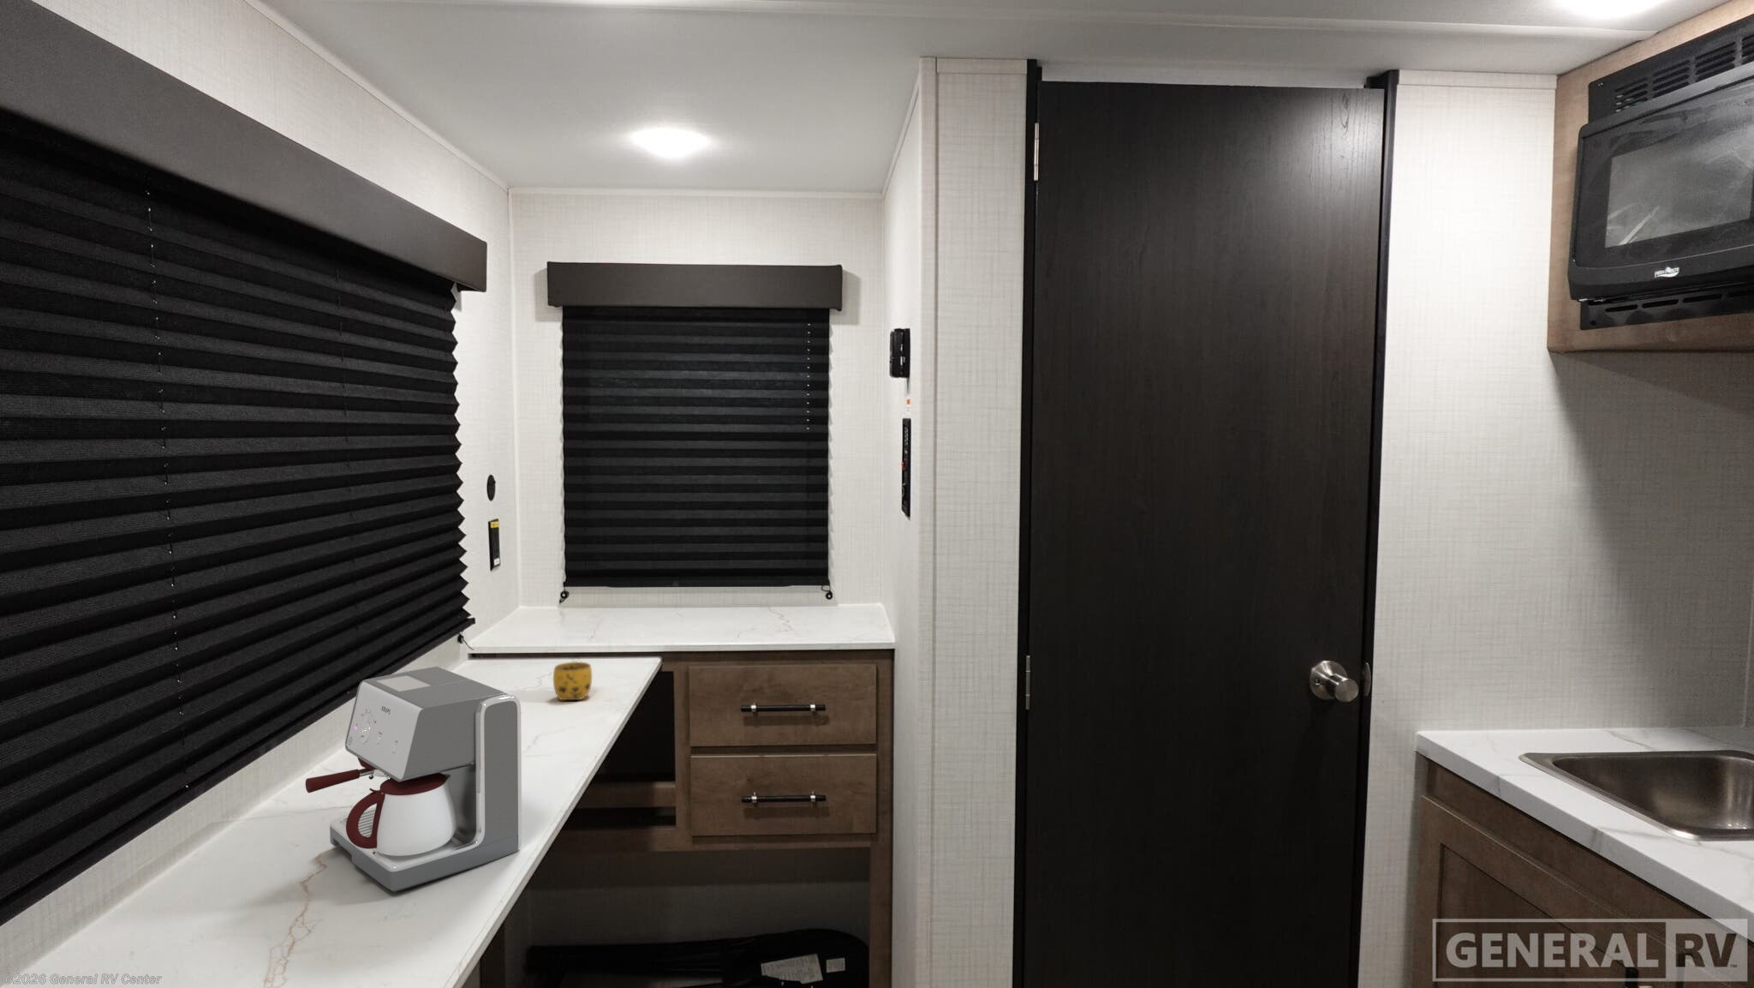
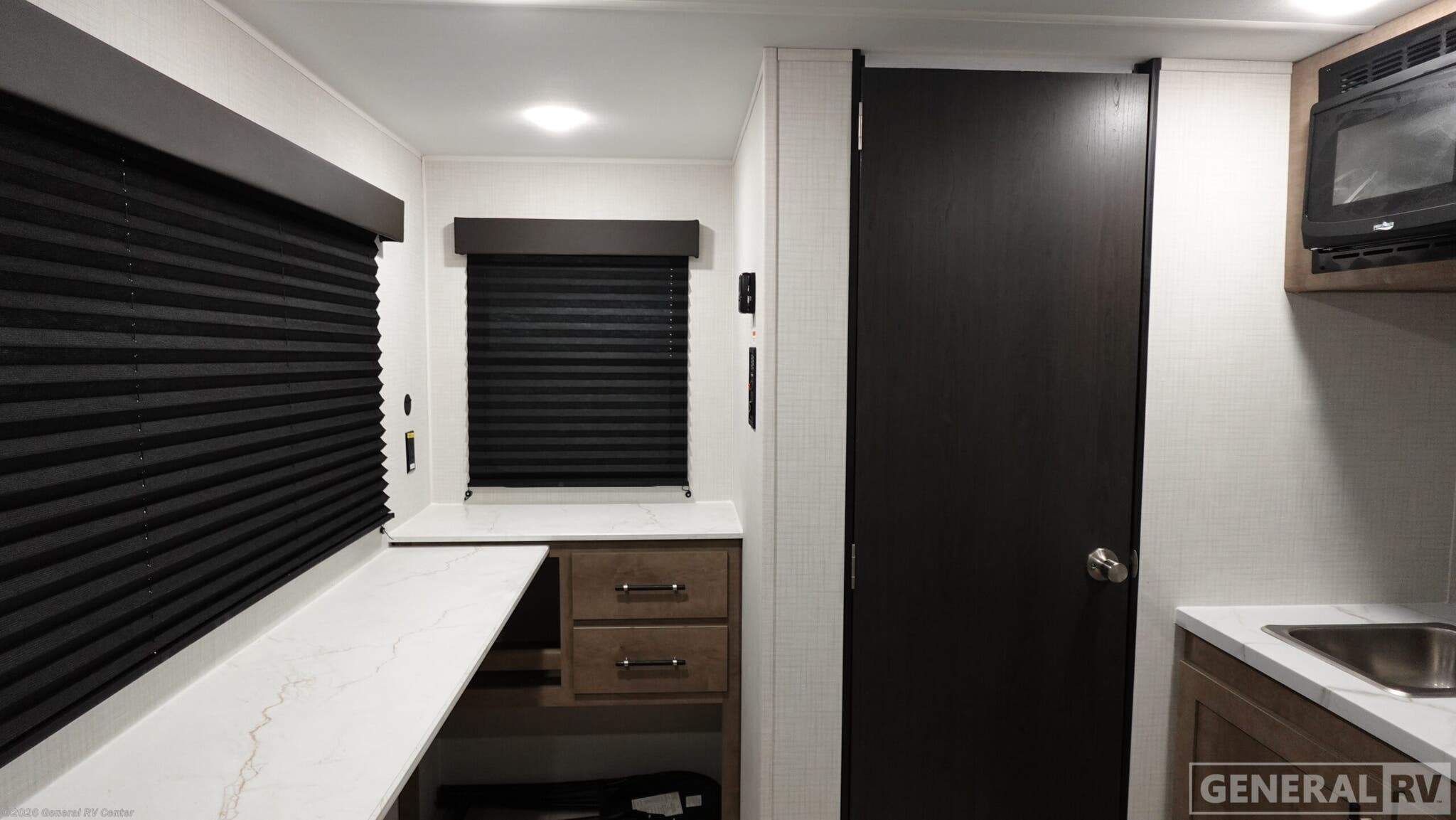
- mug (573, 680)
- coffee maker (426, 766)
